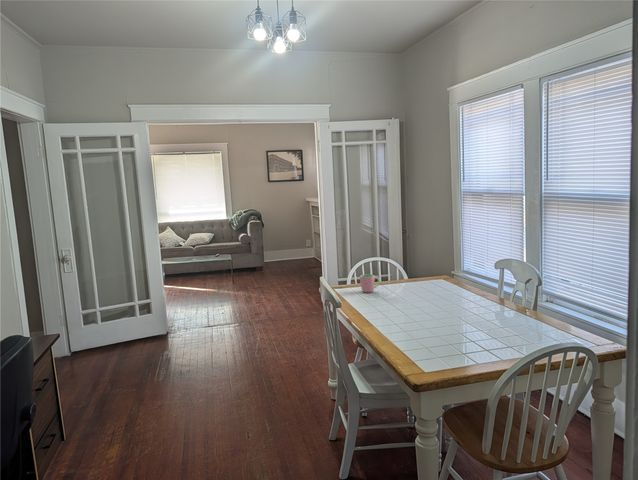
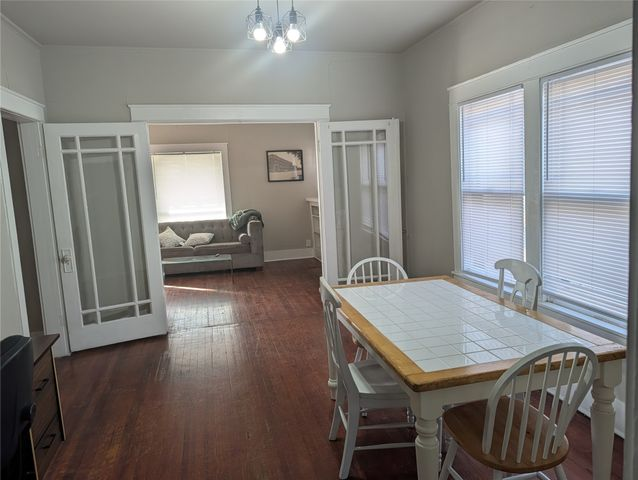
- cup (370, 283)
